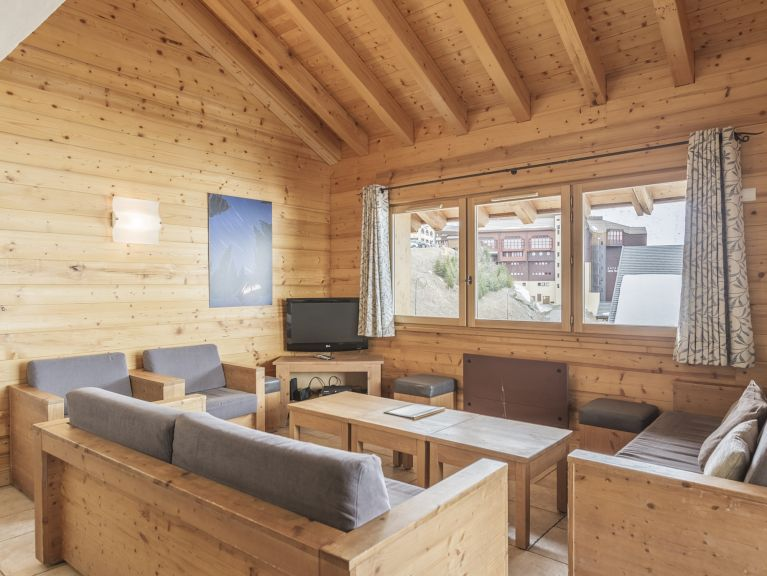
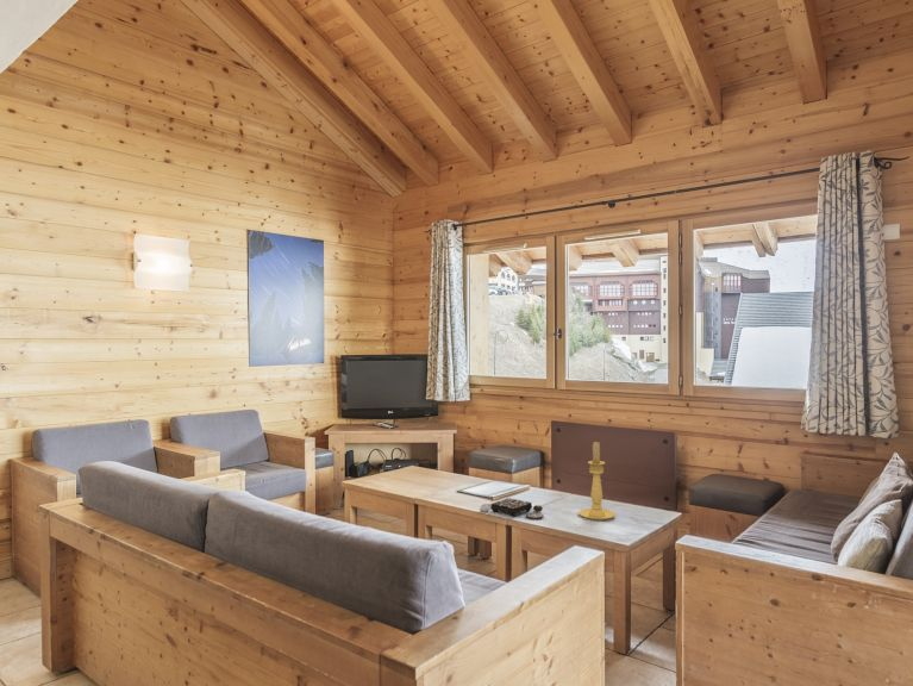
+ board game (511, 506)
+ candle holder (596, 478)
